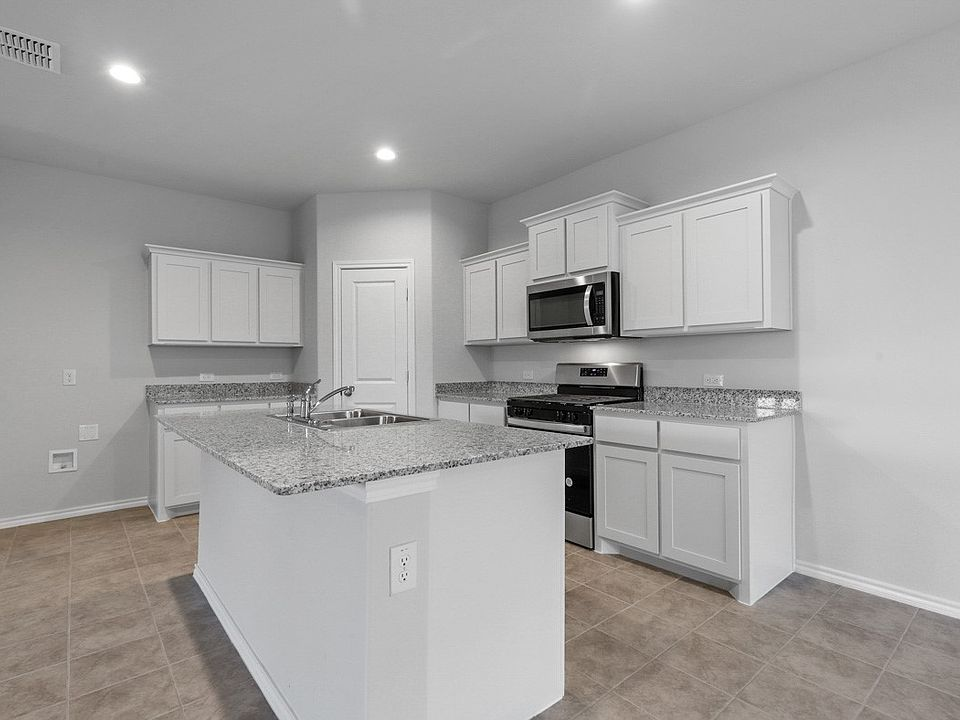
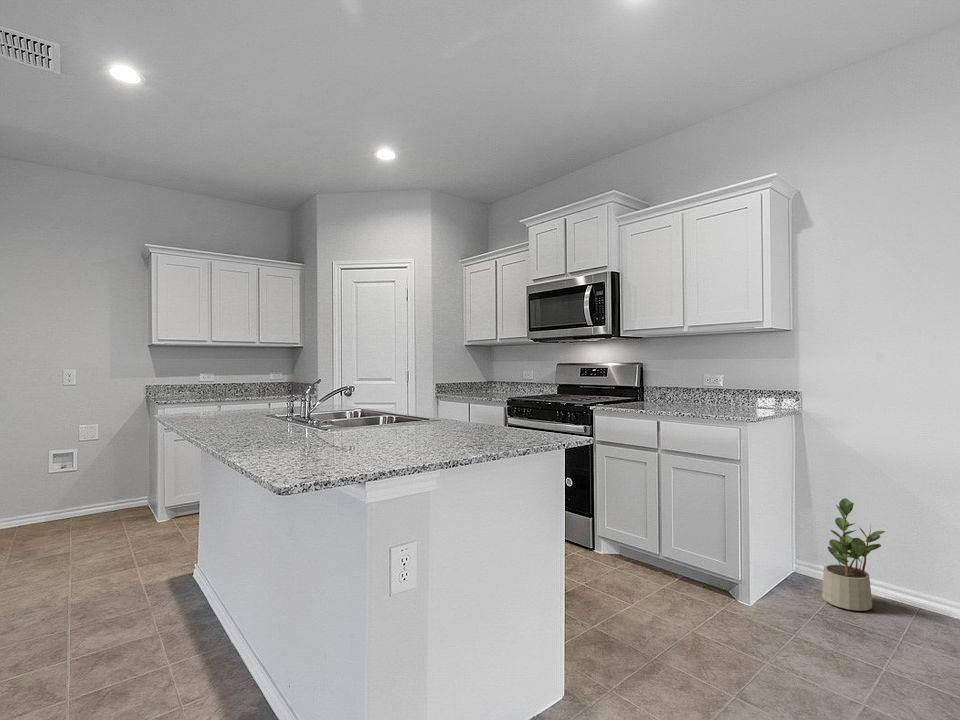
+ potted plant (851, 550)
